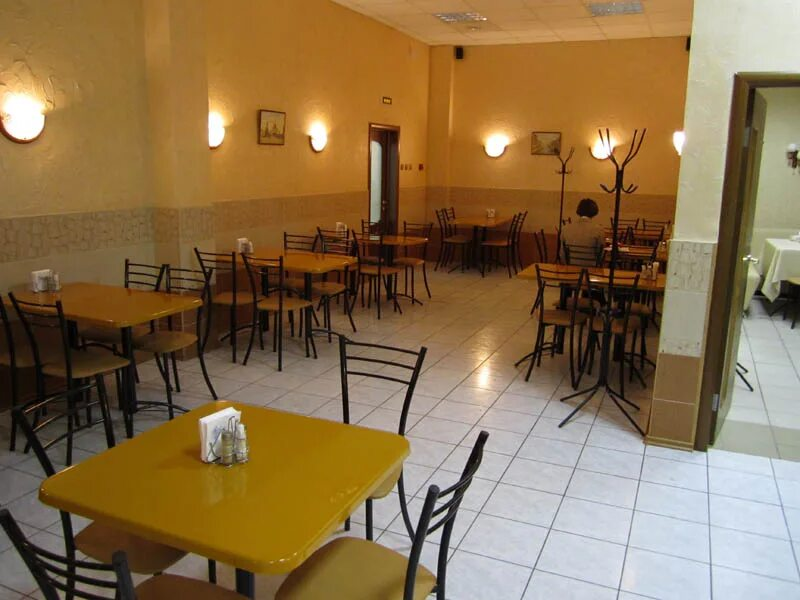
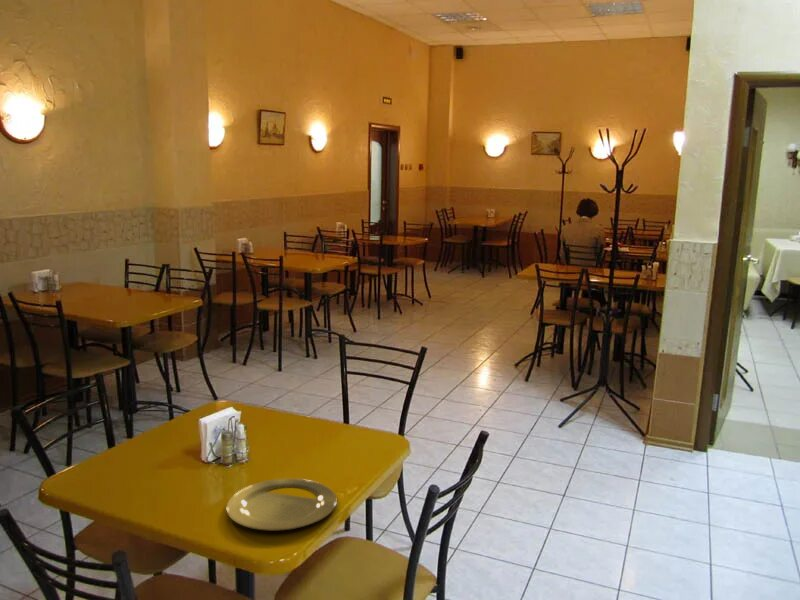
+ plate (282, 503)
